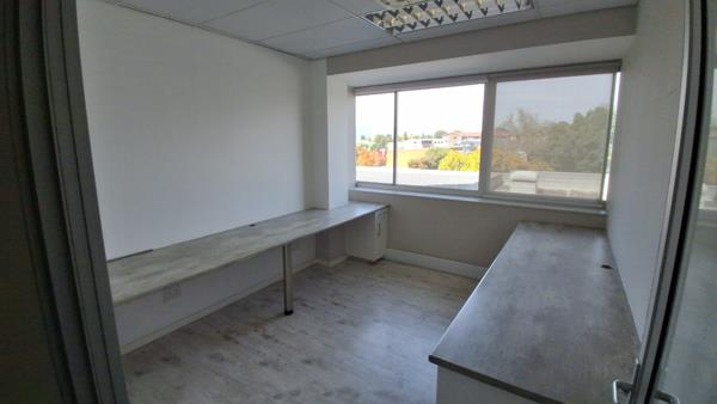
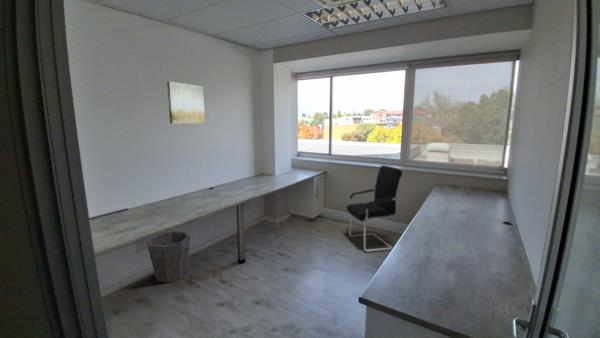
+ waste bin (170, 256)
+ wall art (187, 104)
+ office chair (372, 205)
